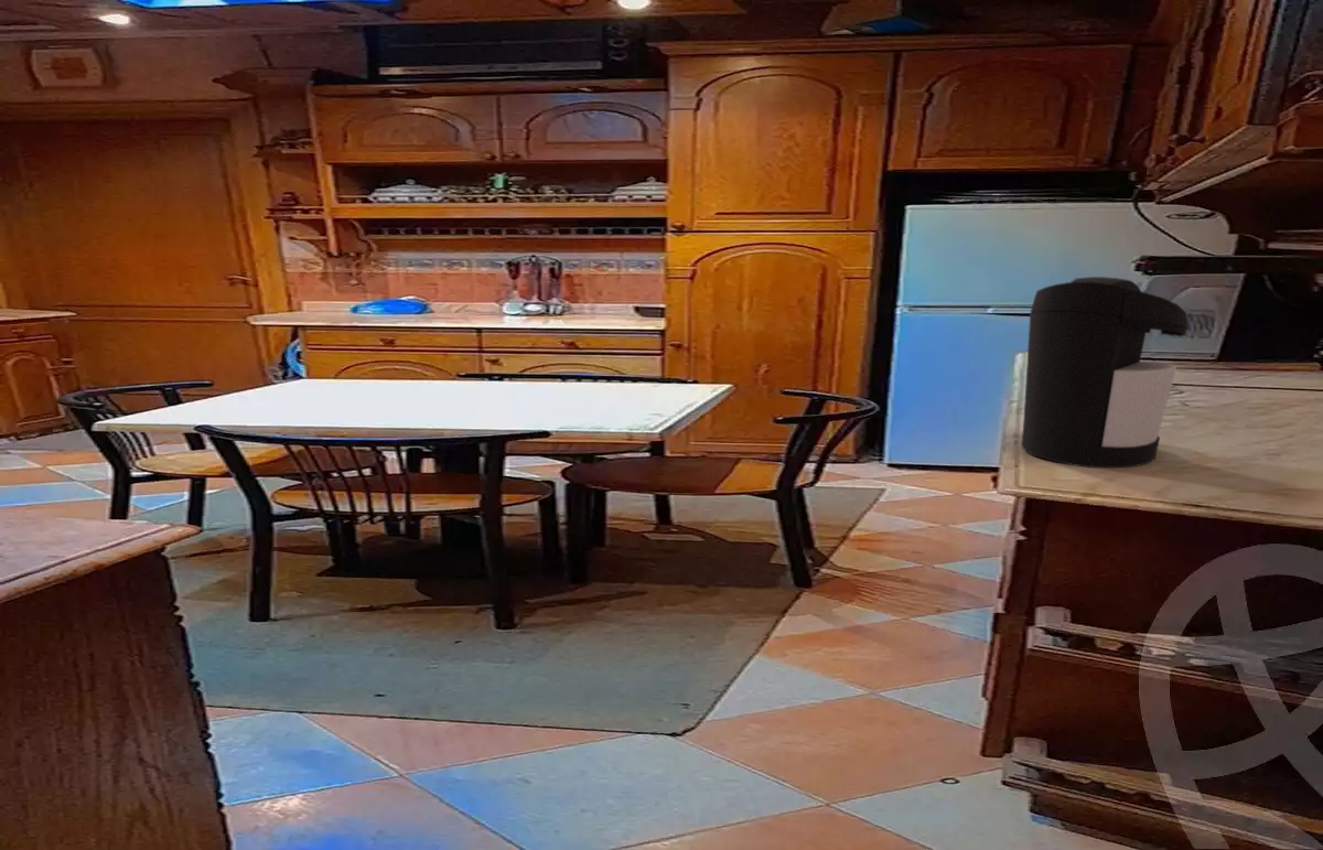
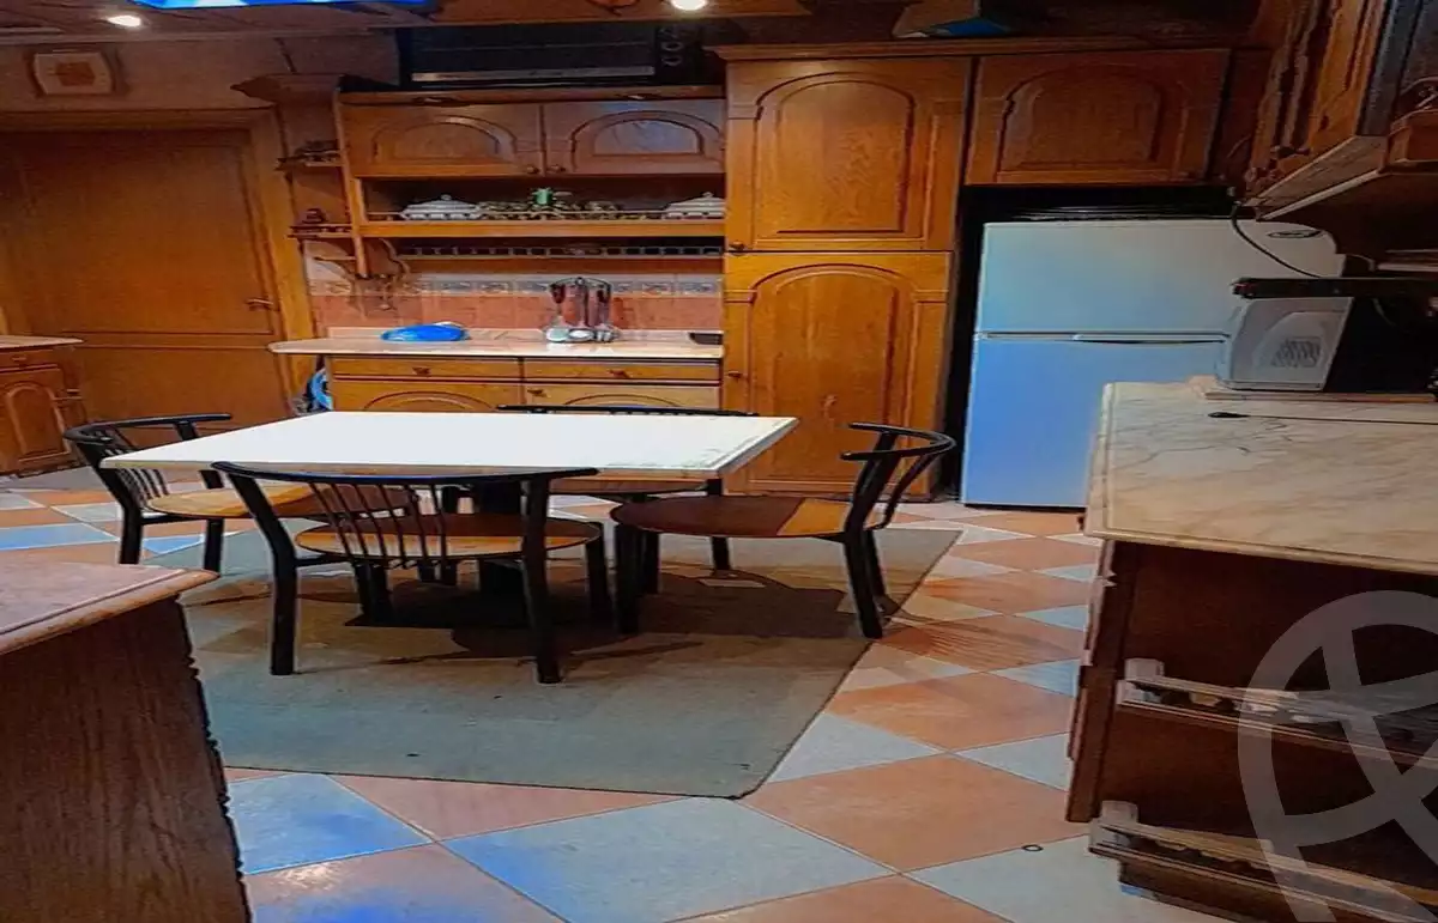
- coffee maker (1101, 364)
